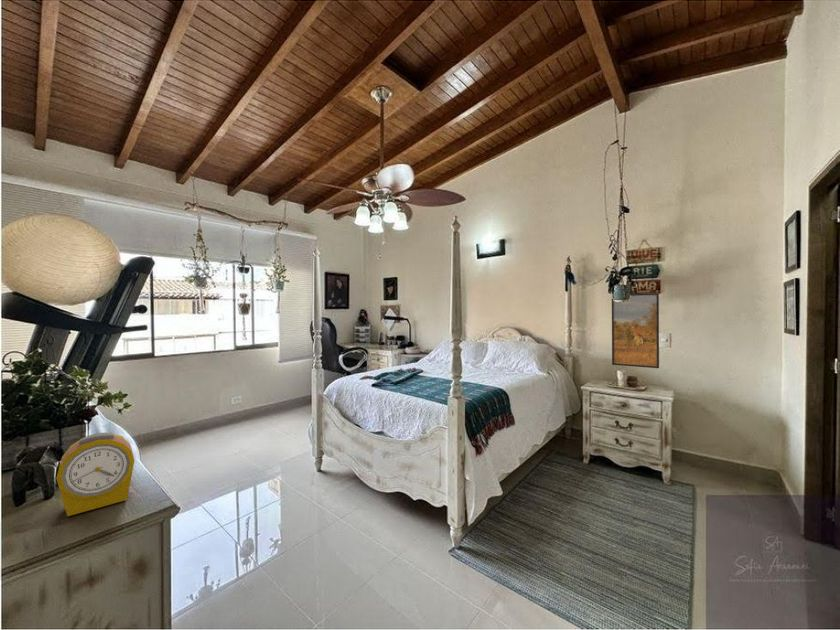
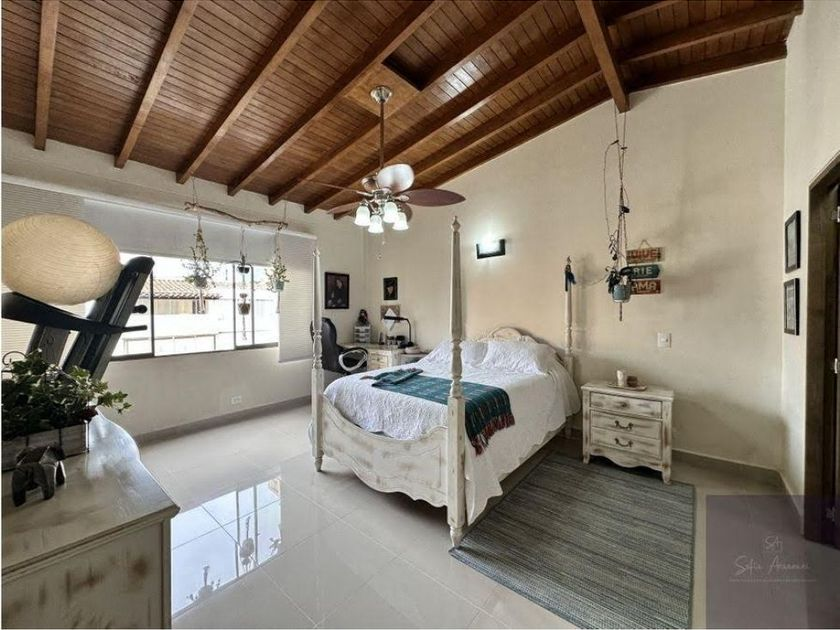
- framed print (634, 330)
- alarm clock (97, 468)
